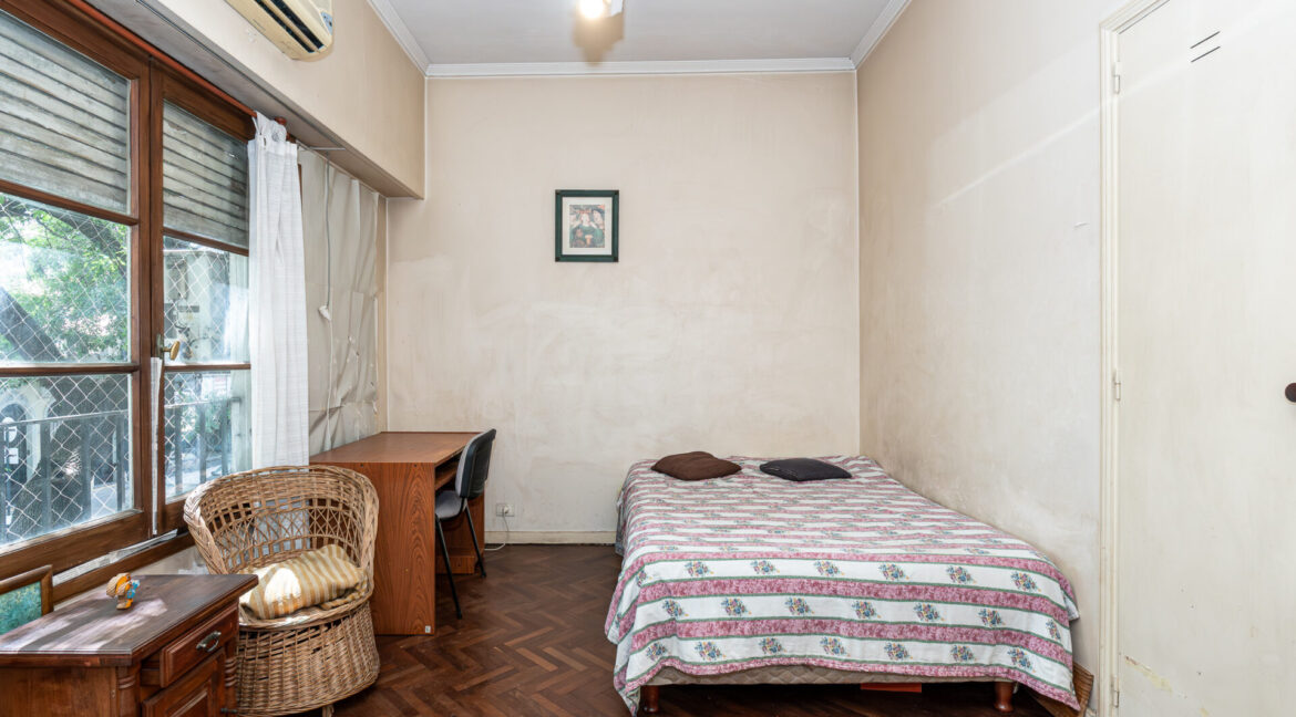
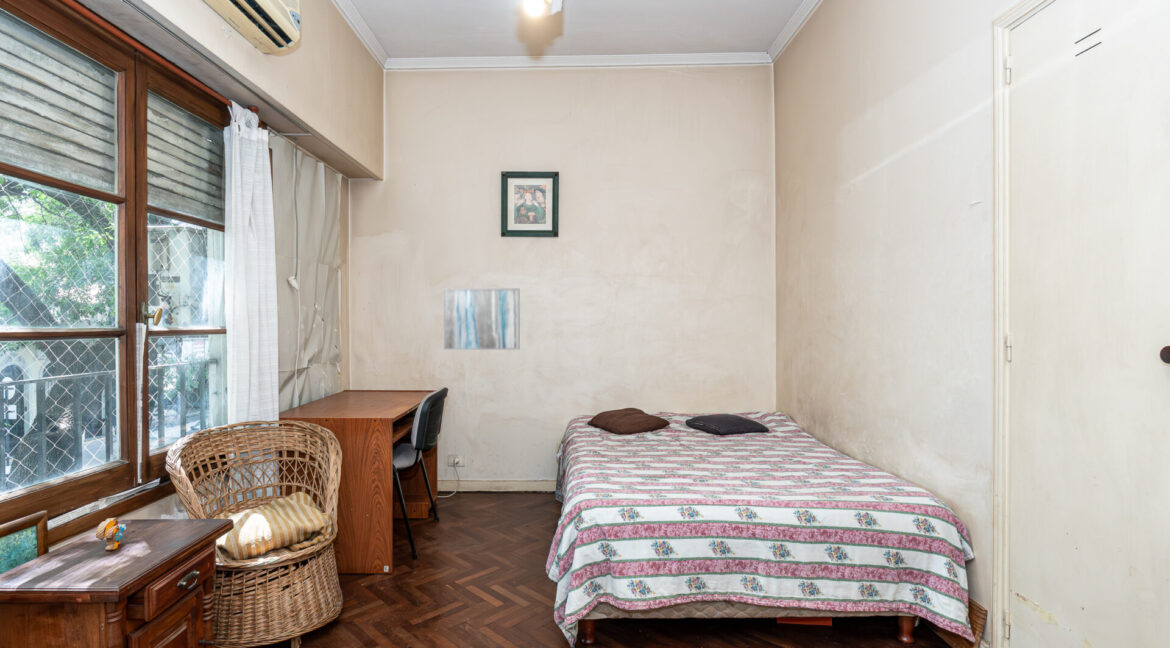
+ wall art (481, 319)
